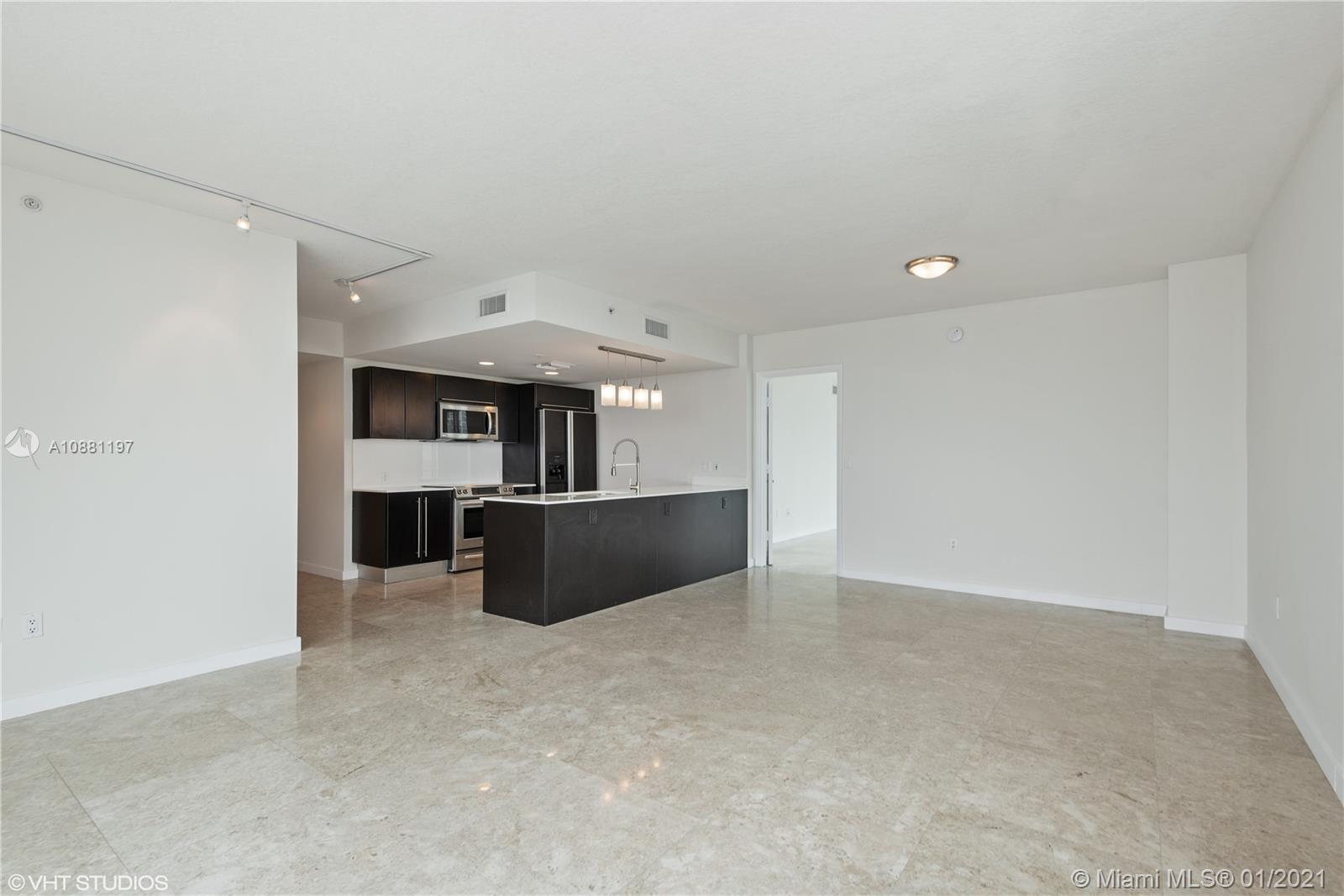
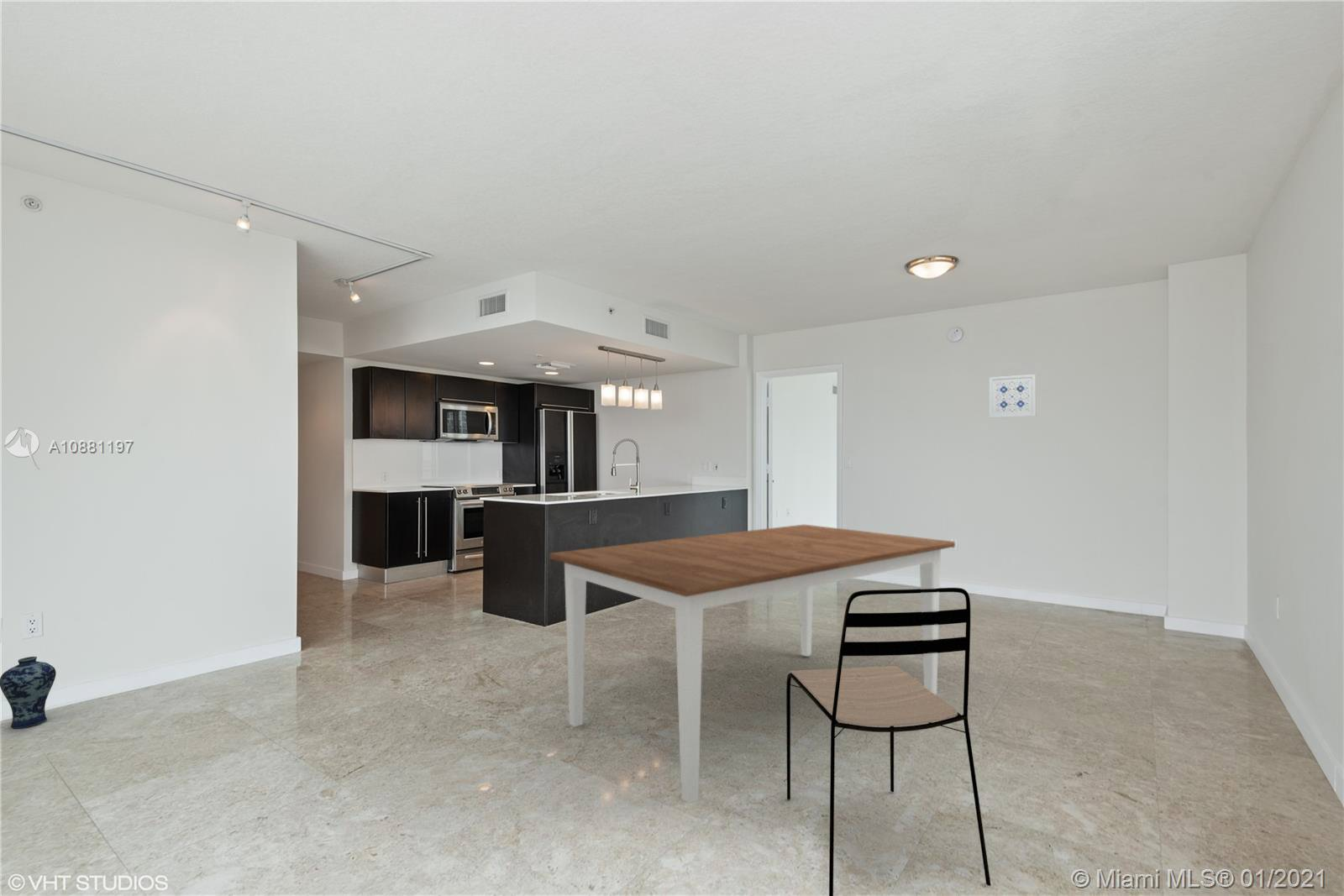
+ wall art (1012, 396)
+ vase (28, 690)
+ dining table (755, 598)
+ dining chair (871, 705)
